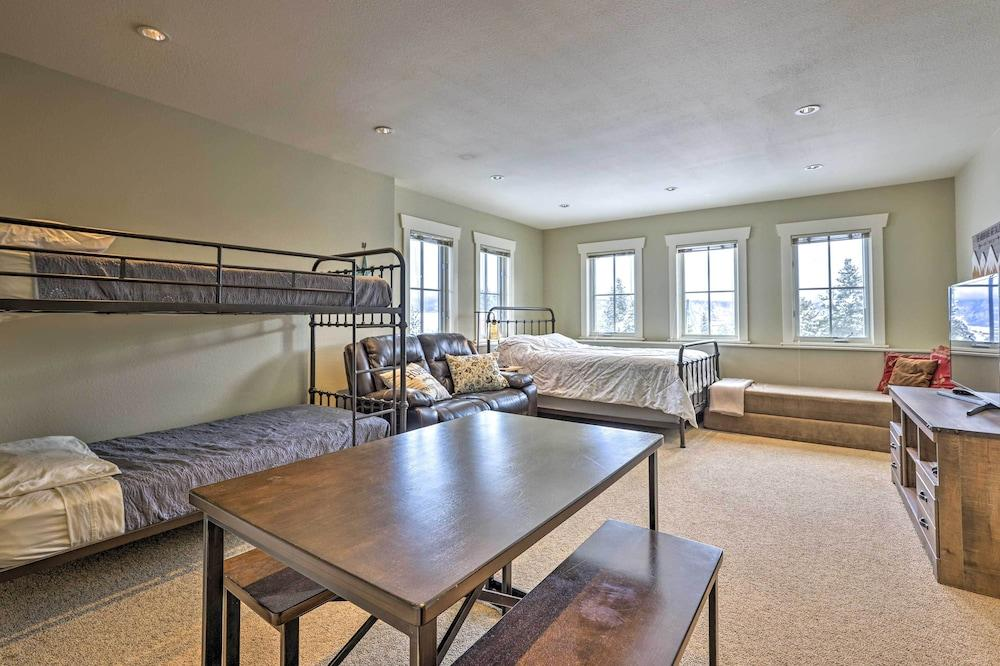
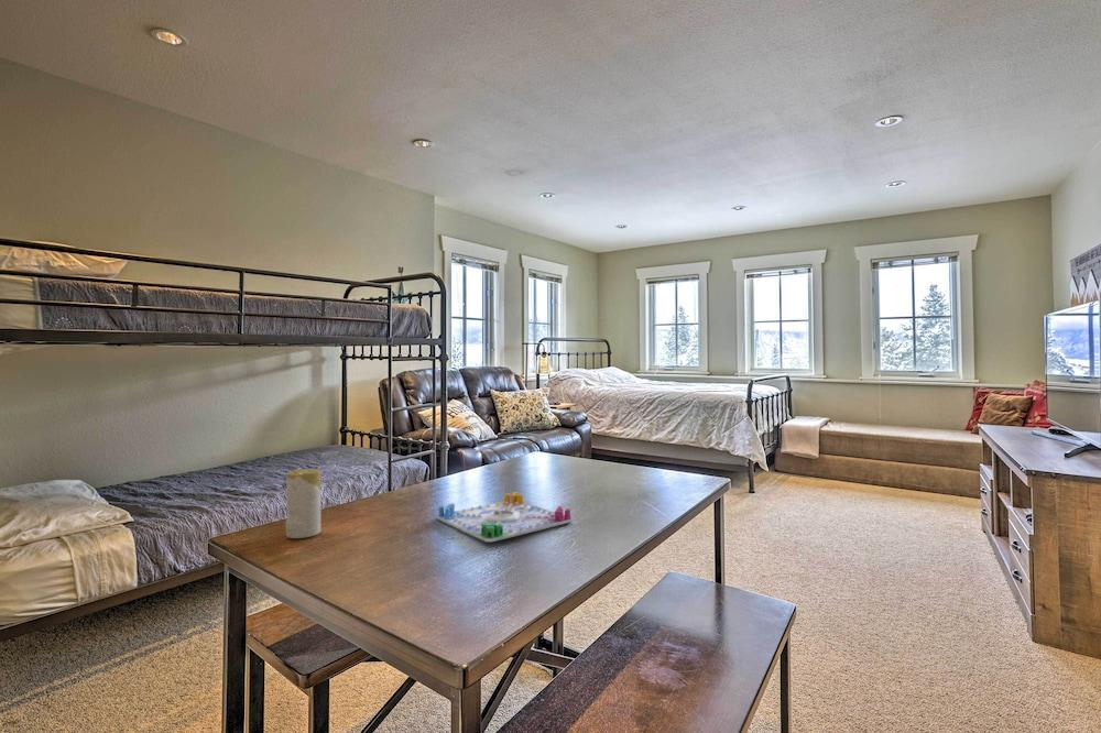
+ board game (503, 513)
+ candle (303, 502)
